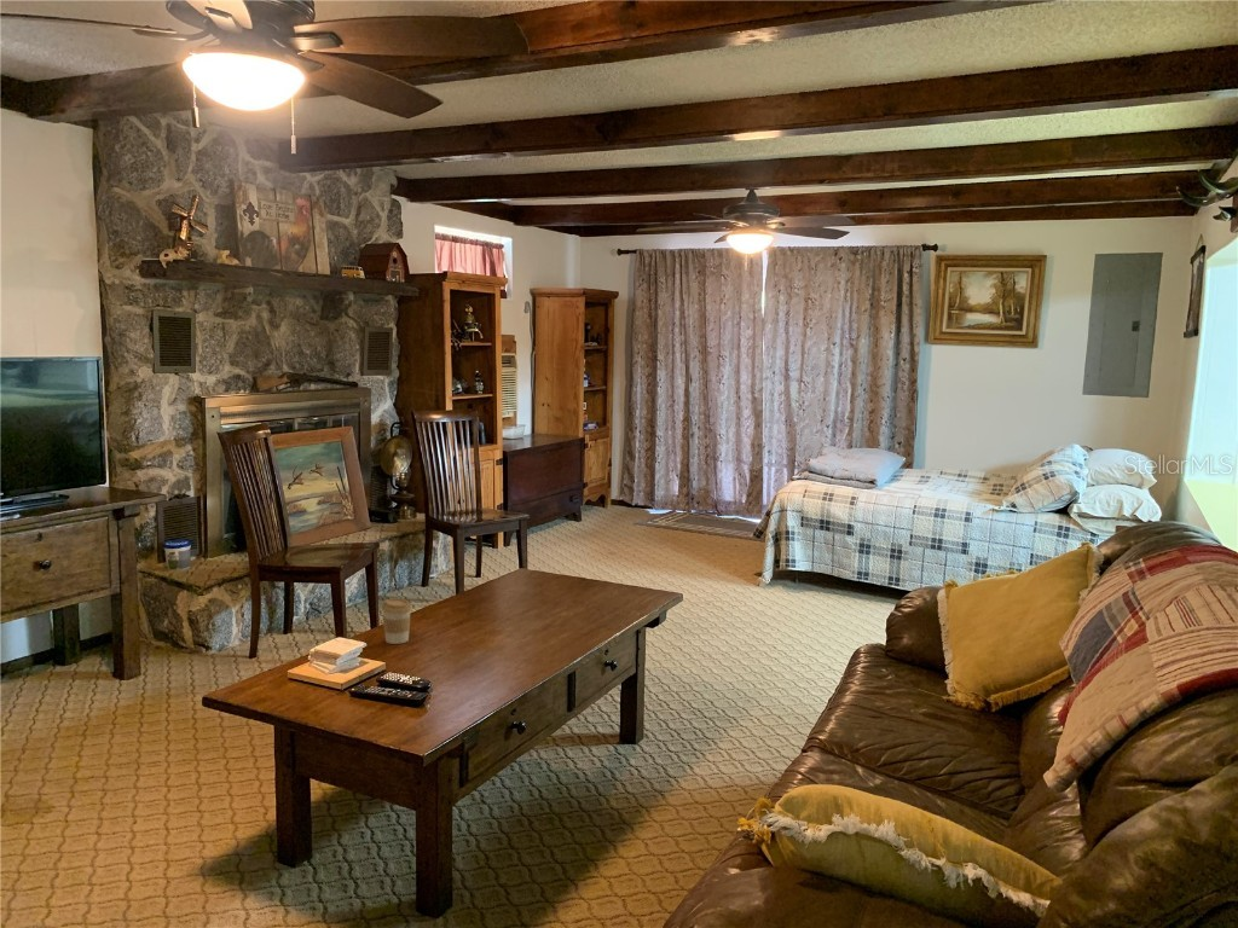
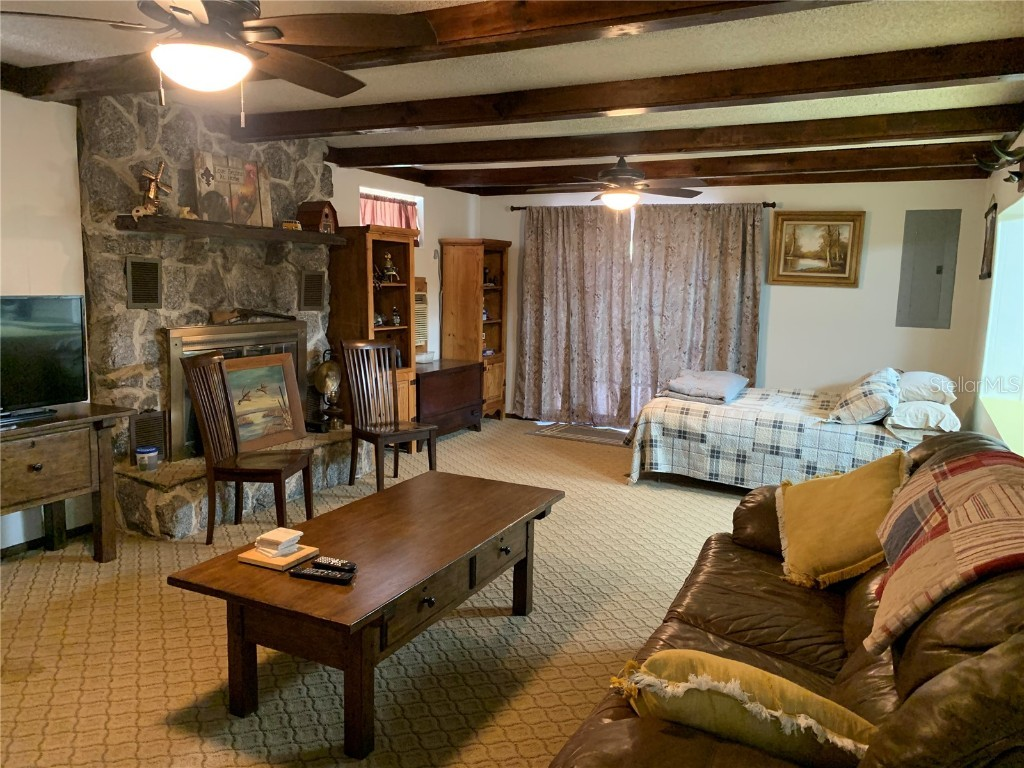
- coffee cup (397, 620)
